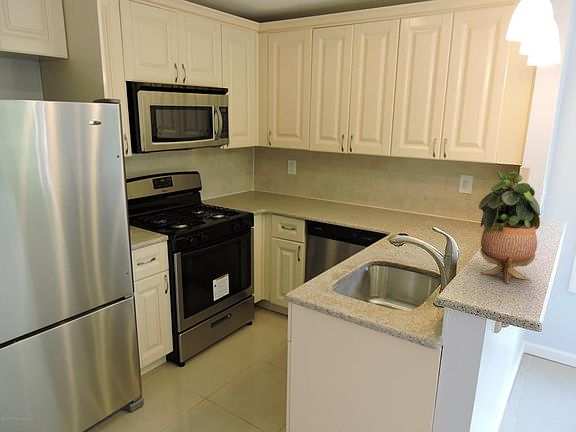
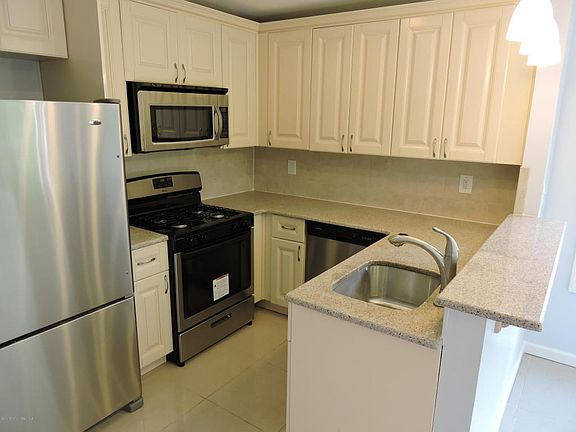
- potted plant (508, 223)
